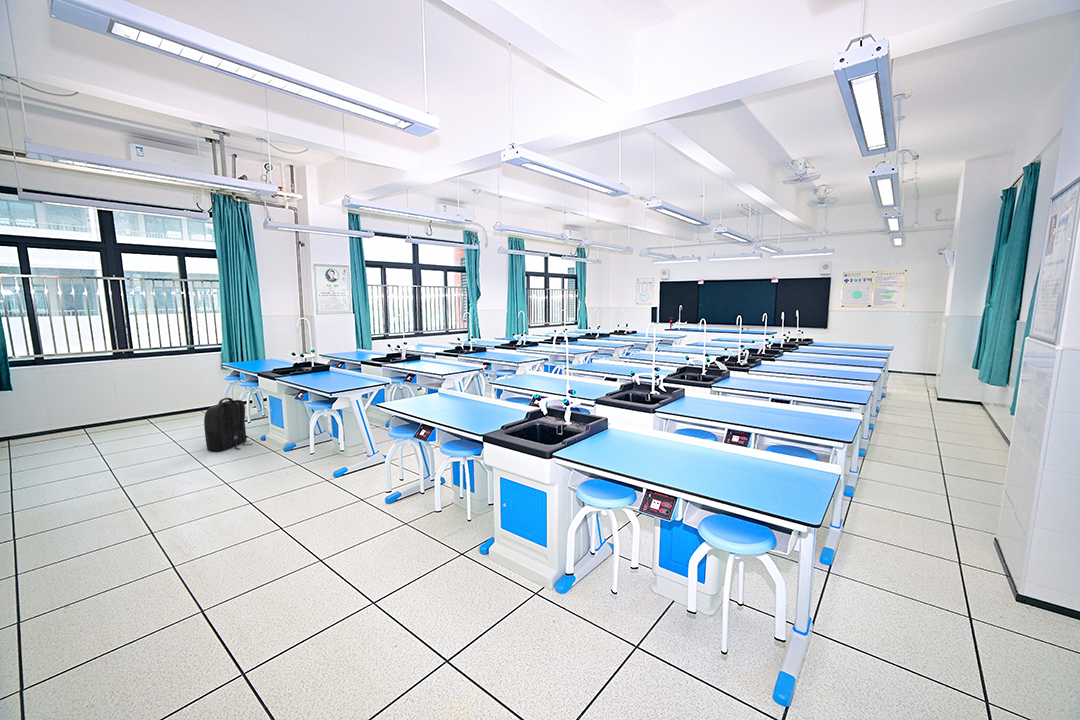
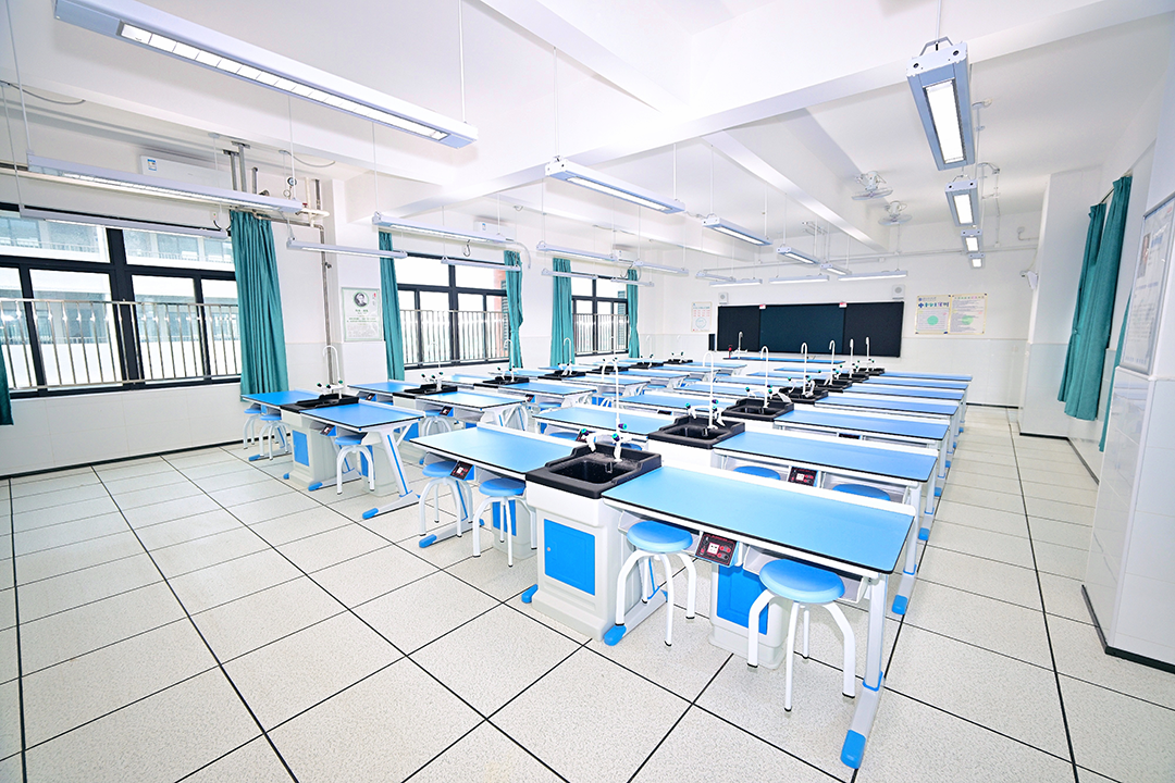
- backpack (229, 422)
